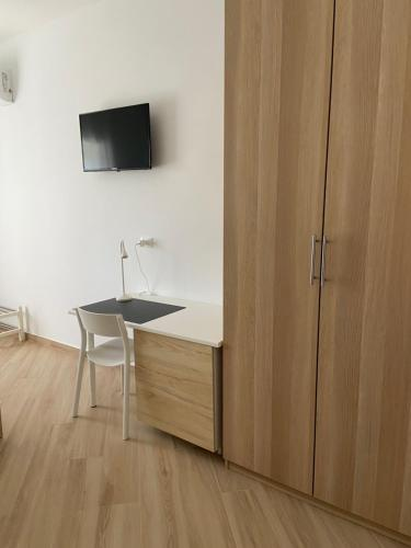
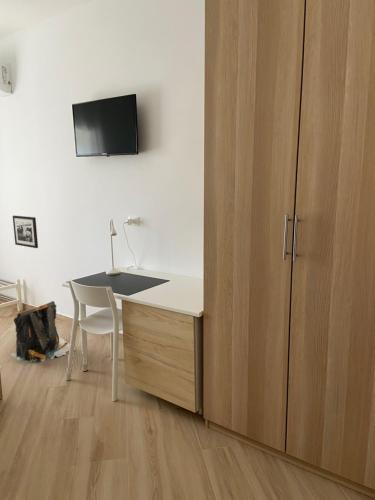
+ backpack (40, 325)
+ picture frame (25, 231)
